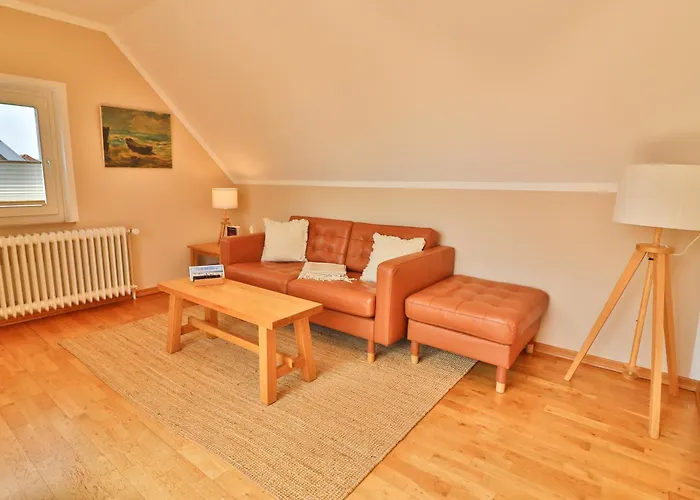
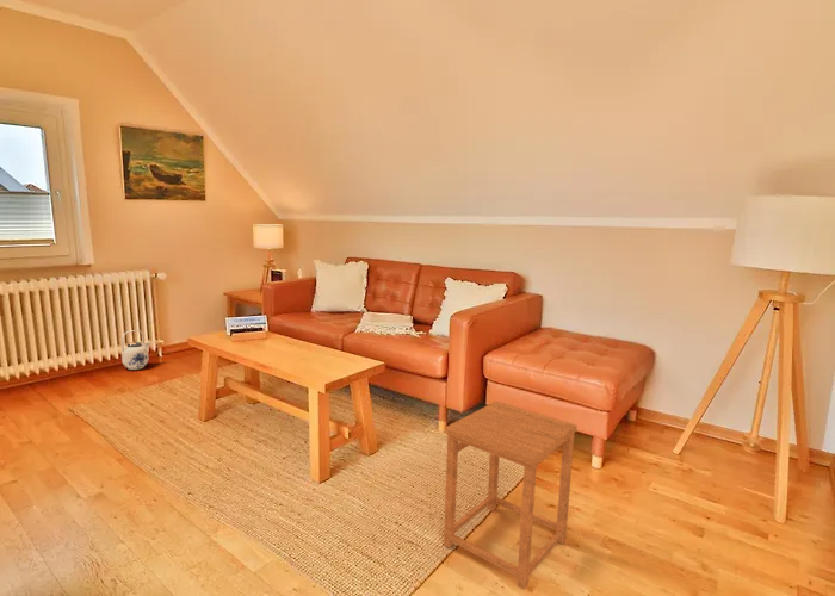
+ teapot (136, 348)
+ side table (496, 485)
